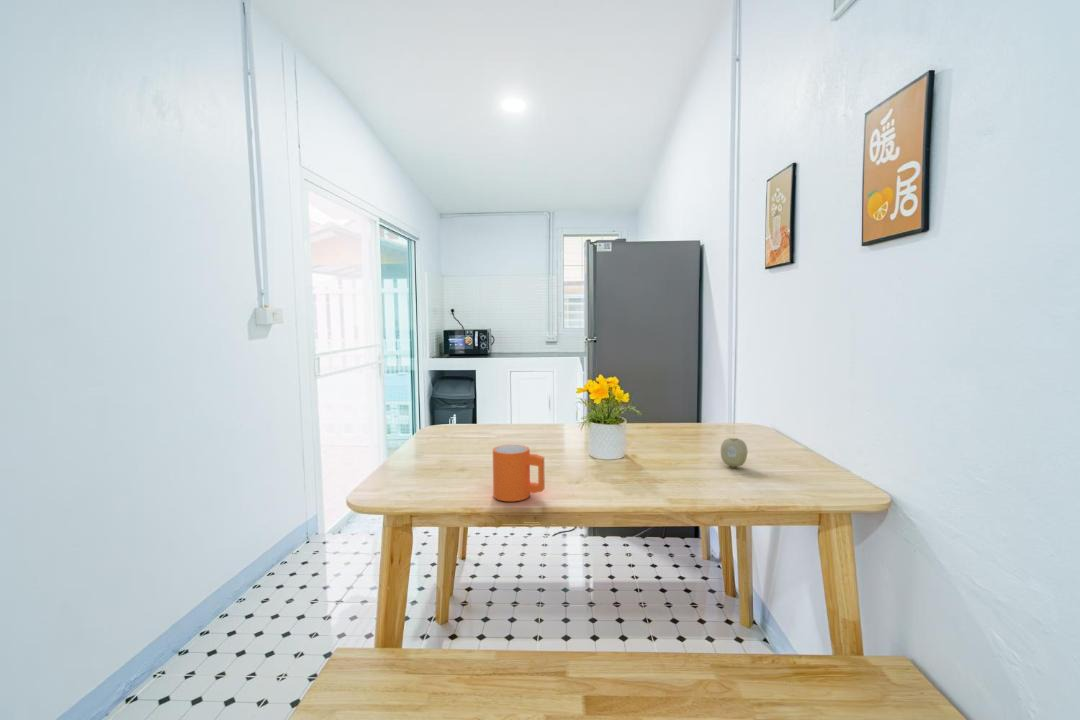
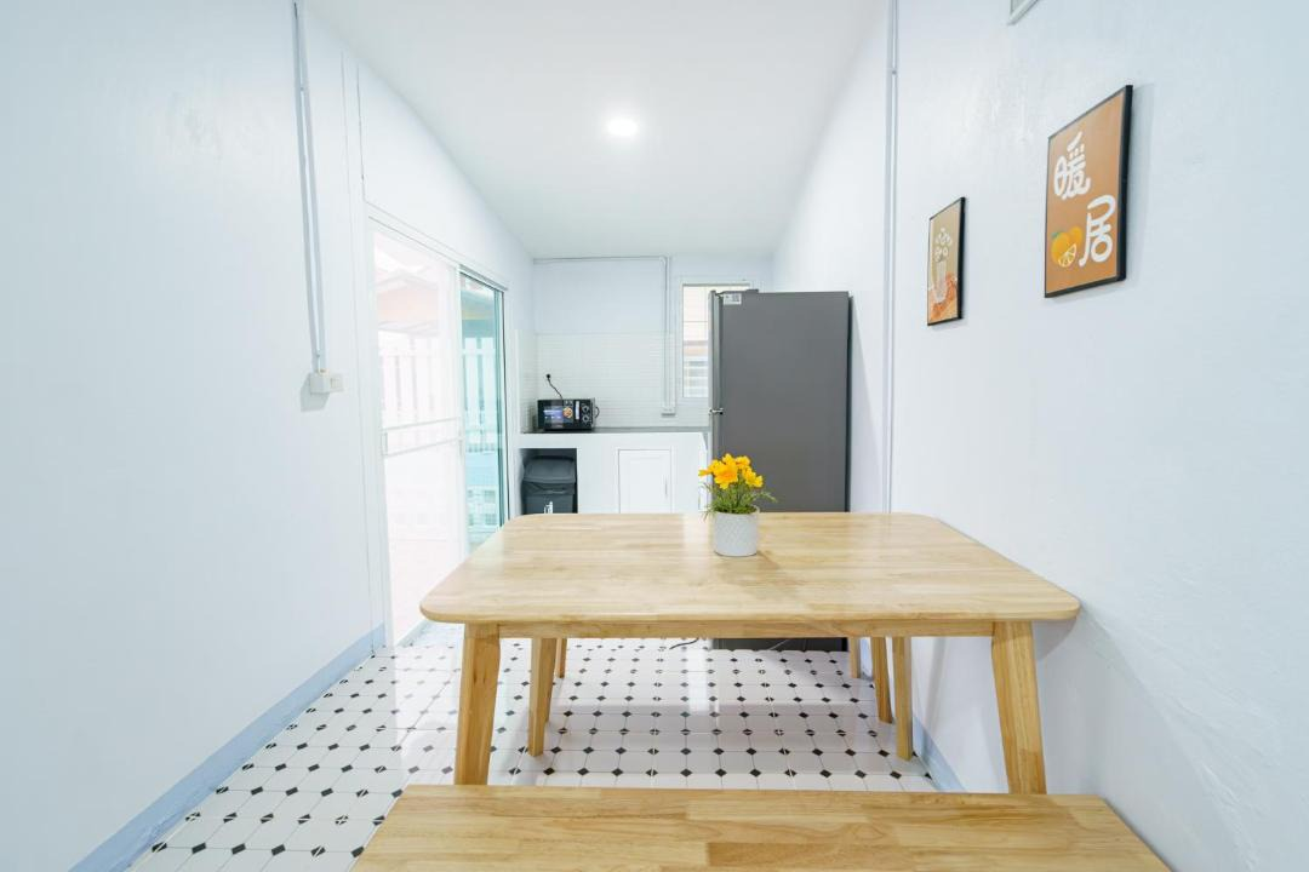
- fruit (733, 452)
- mug (518, 471)
